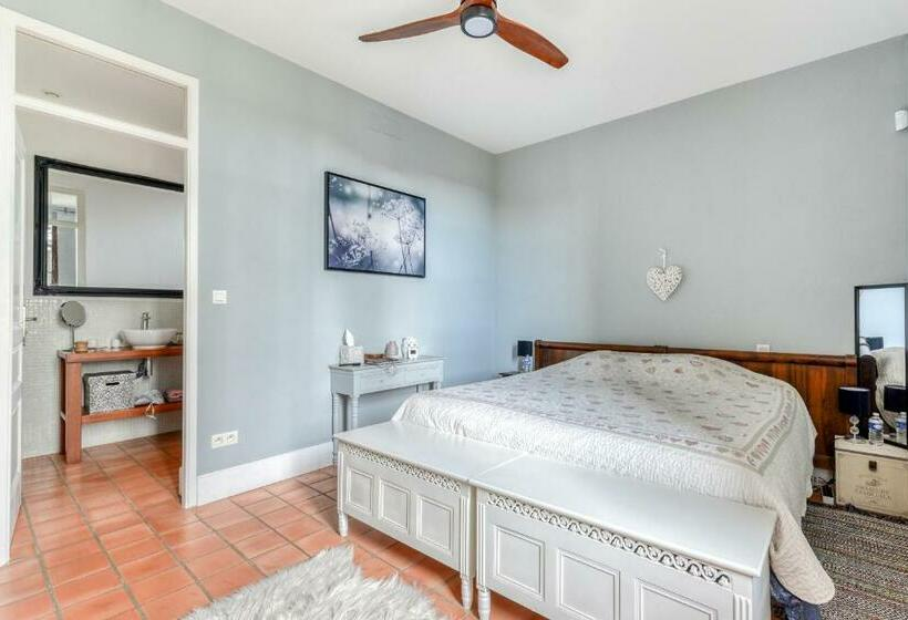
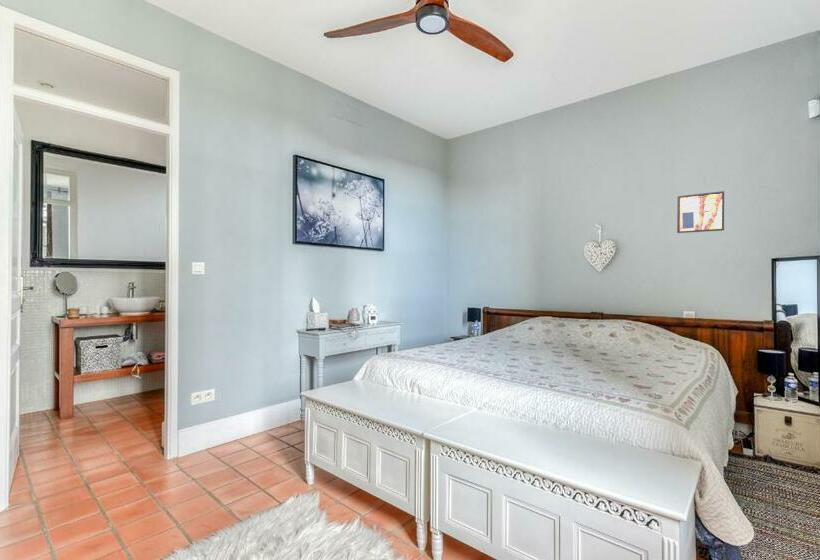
+ wall art (700, 212)
